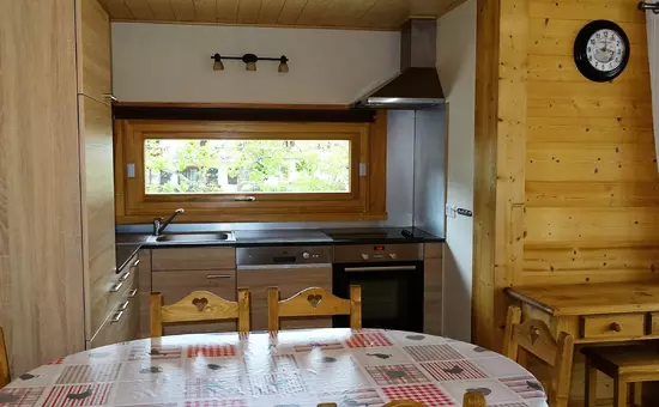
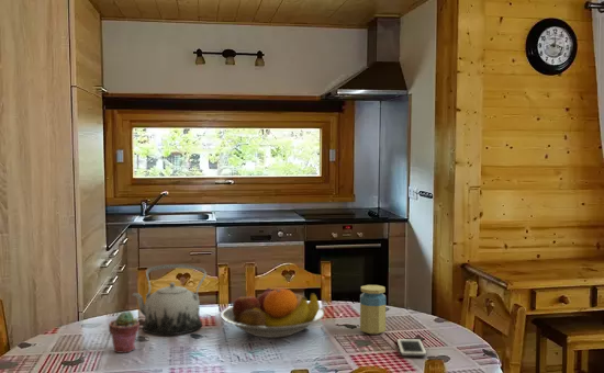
+ jar (372, 309)
+ teapot (167, 296)
+ fruit bowl (272, 308)
+ potted succulent (124, 330)
+ cell phone (411, 347)
